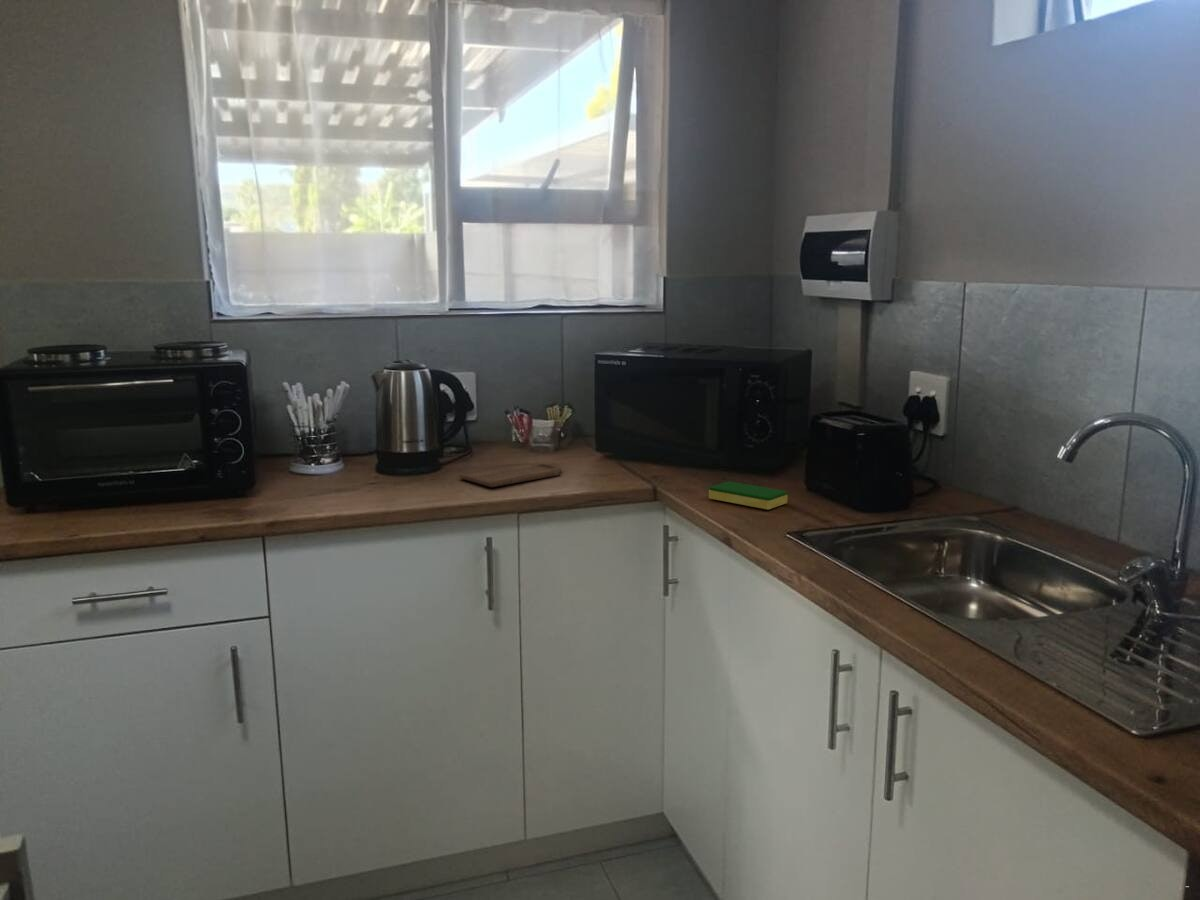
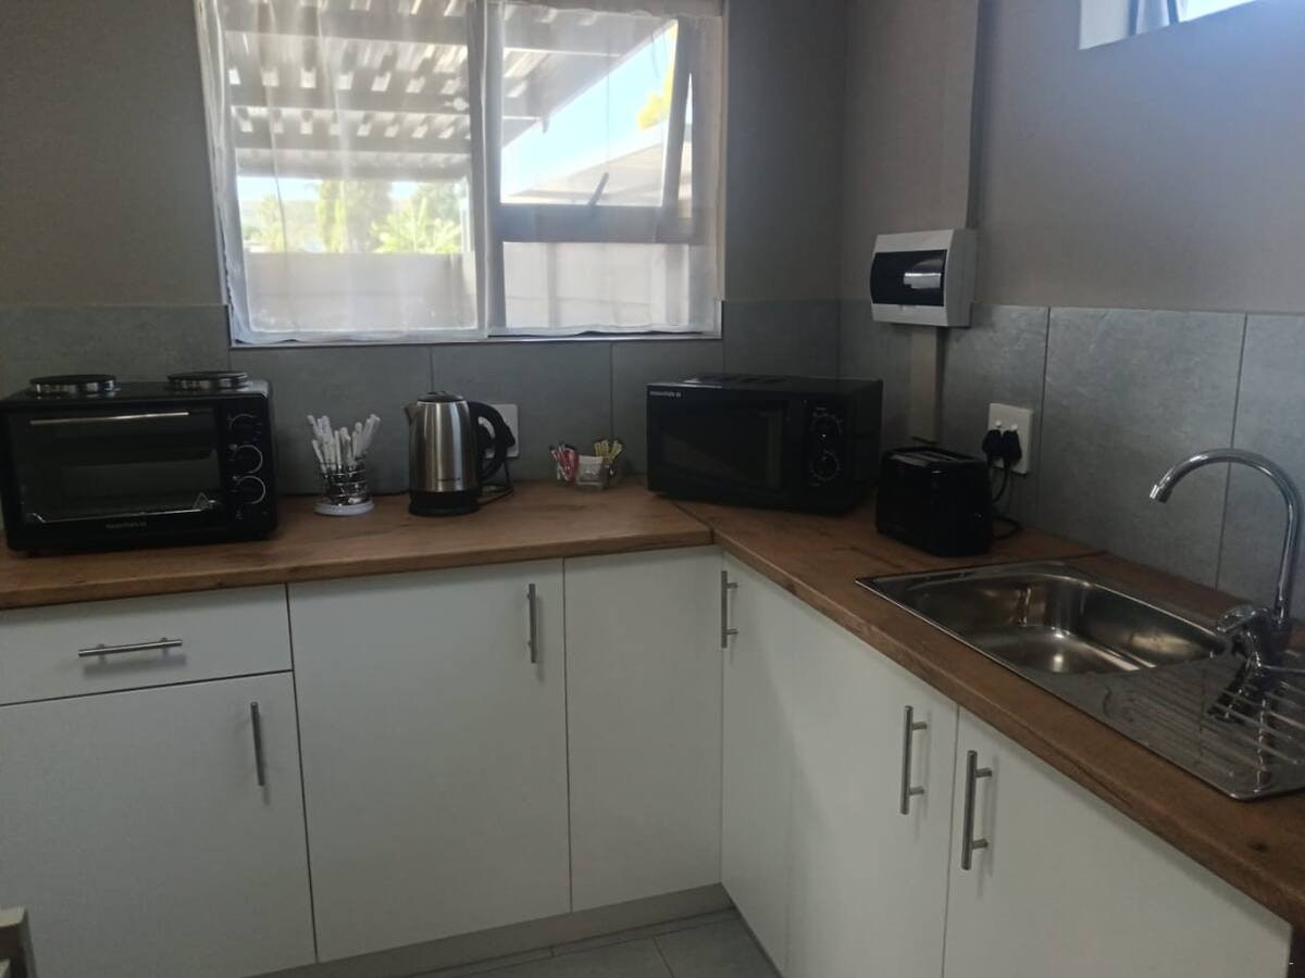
- cutting board (515, 473)
- dish sponge (747, 494)
